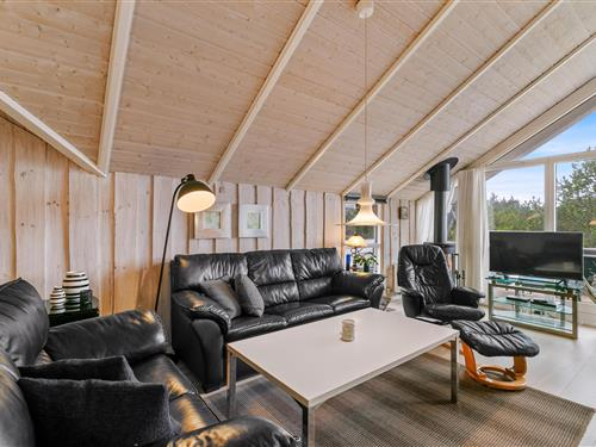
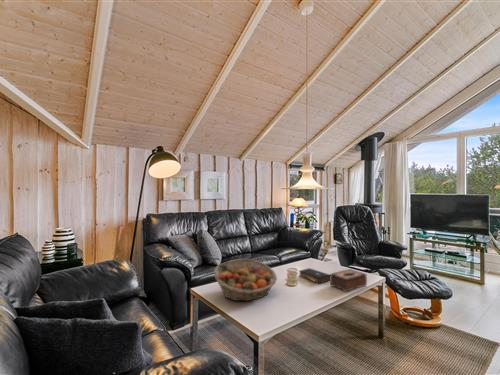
+ tissue box (348, 279)
+ fruit basket (245, 278)
+ book (313, 275)
